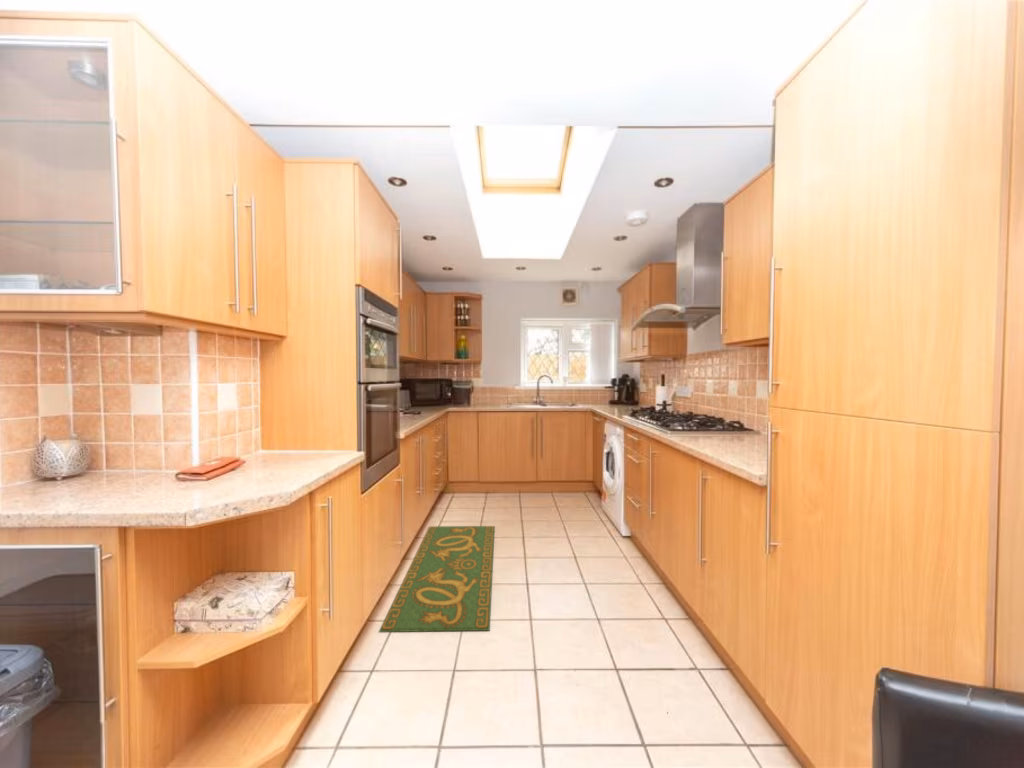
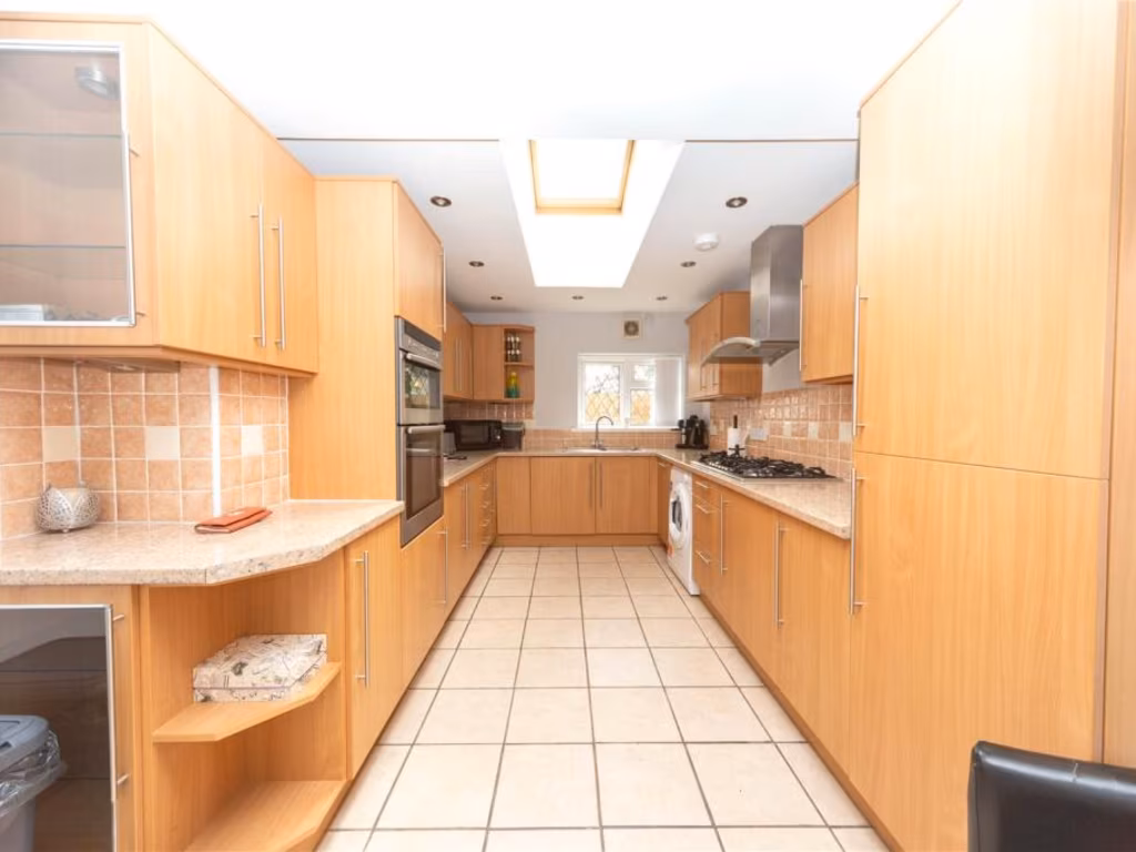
- rug (451, 565)
